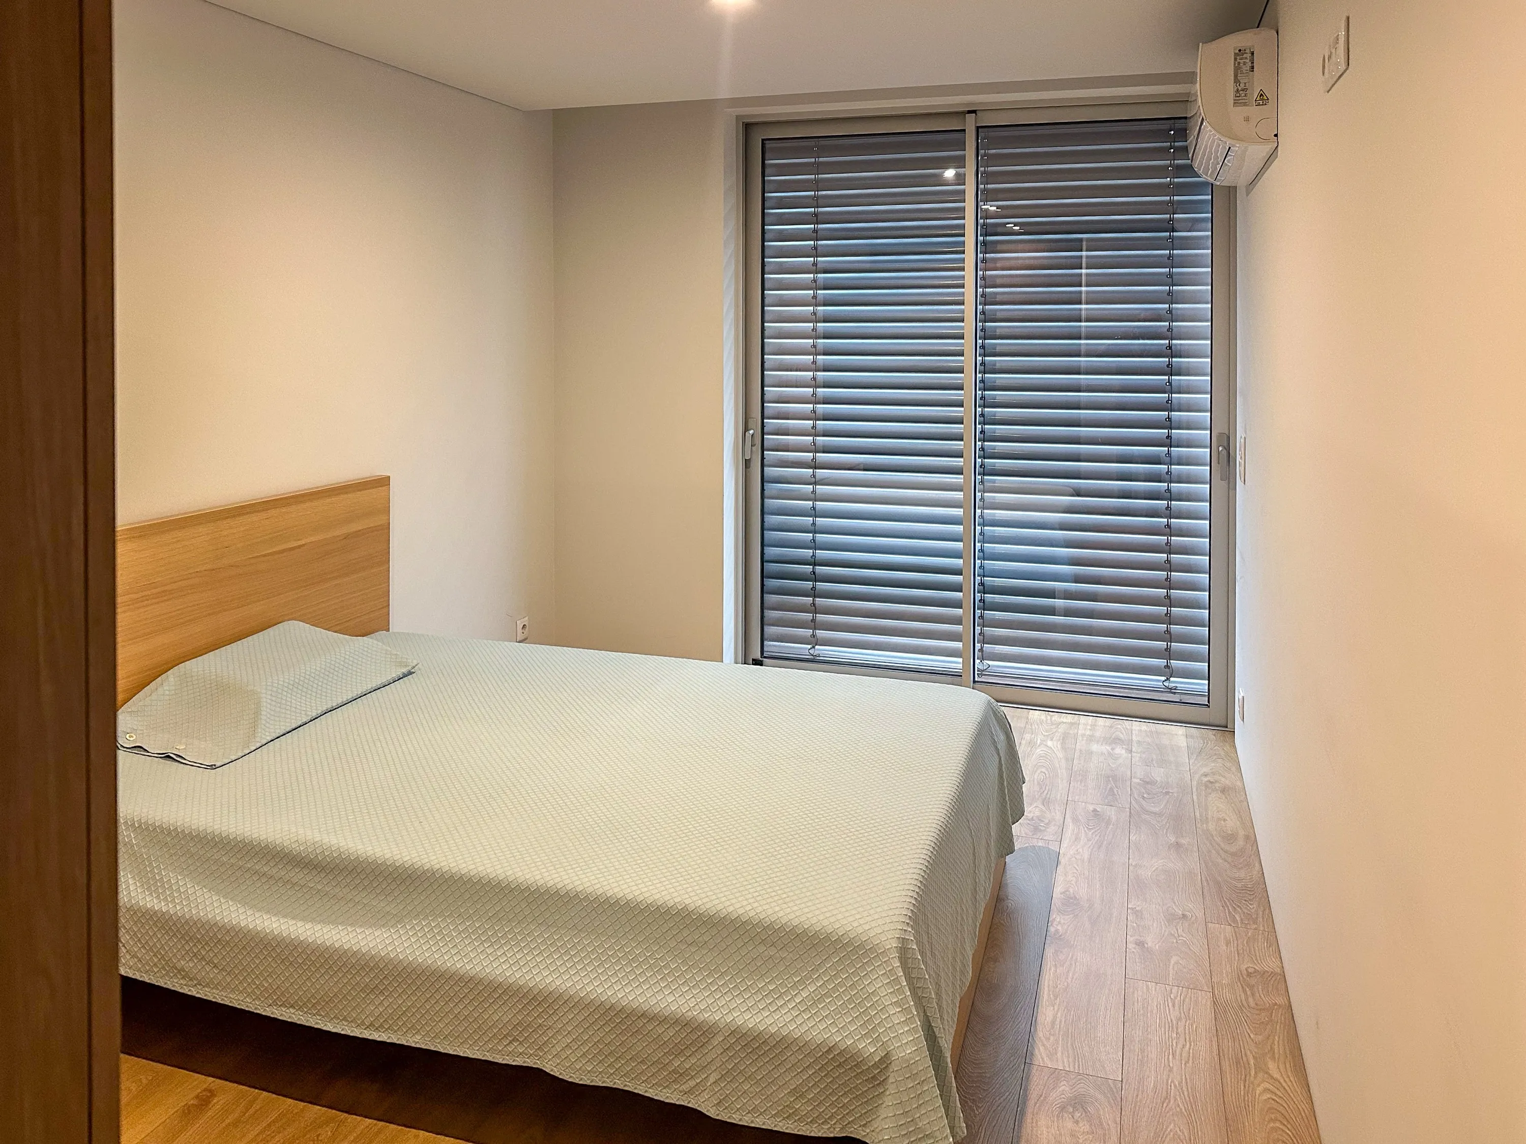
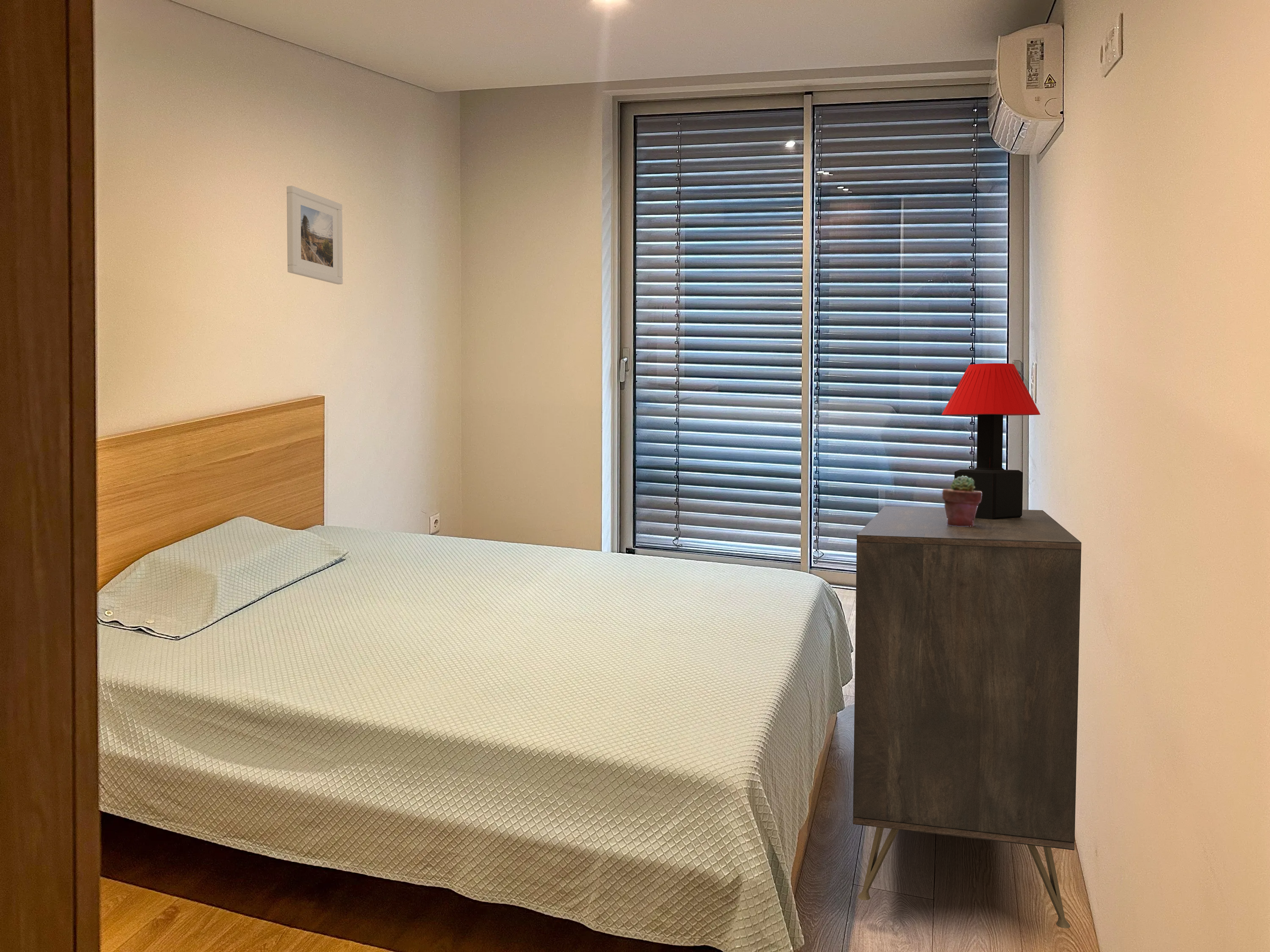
+ dresser (958, 678)
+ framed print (316, 237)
+ table lamp (990, 440)
+ potted succulent (962, 500)
